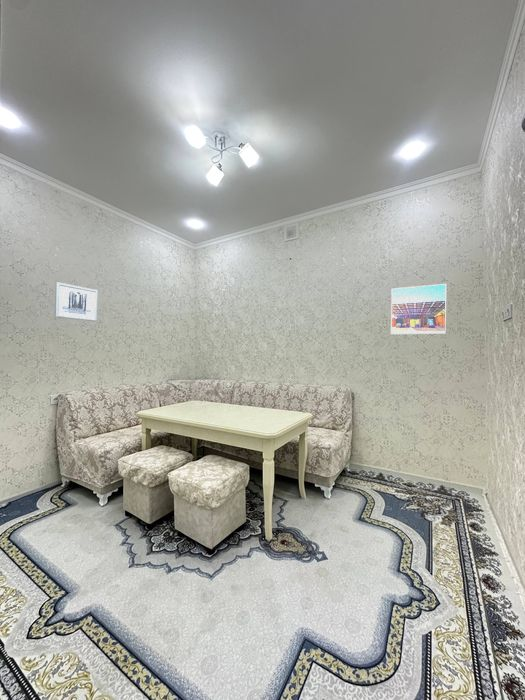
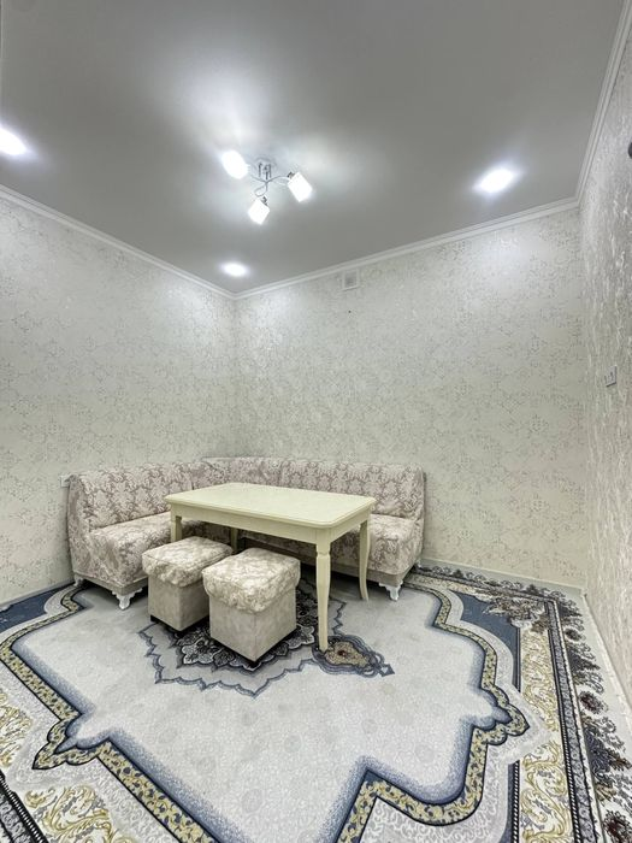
- wall art (77, 302)
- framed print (417, 310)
